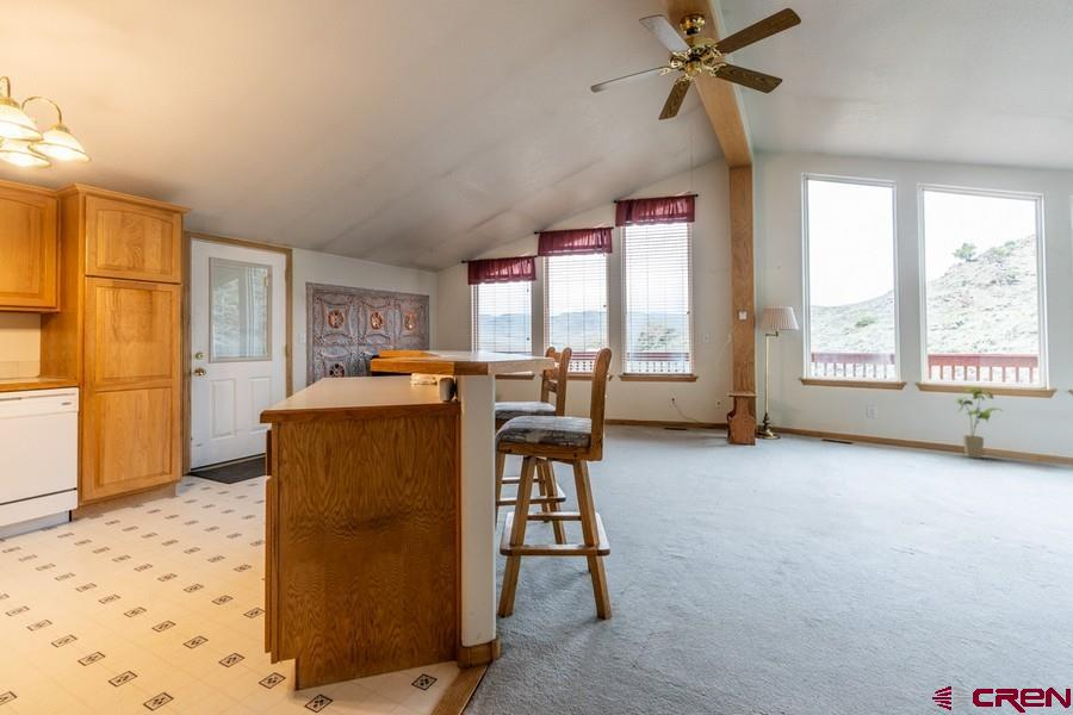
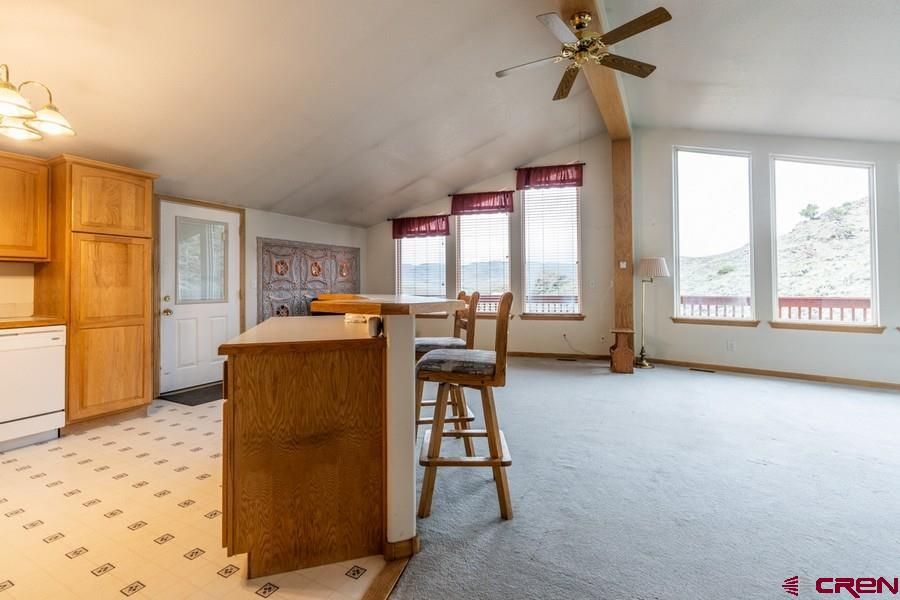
- house plant (978, 422)
